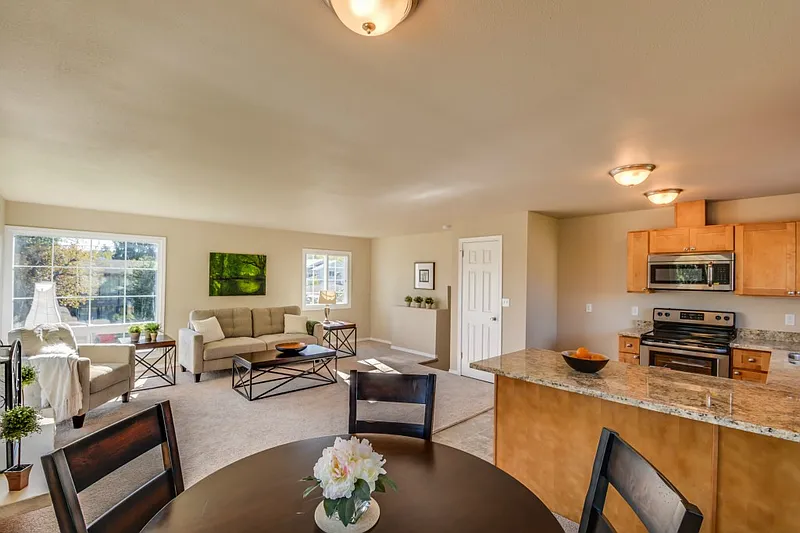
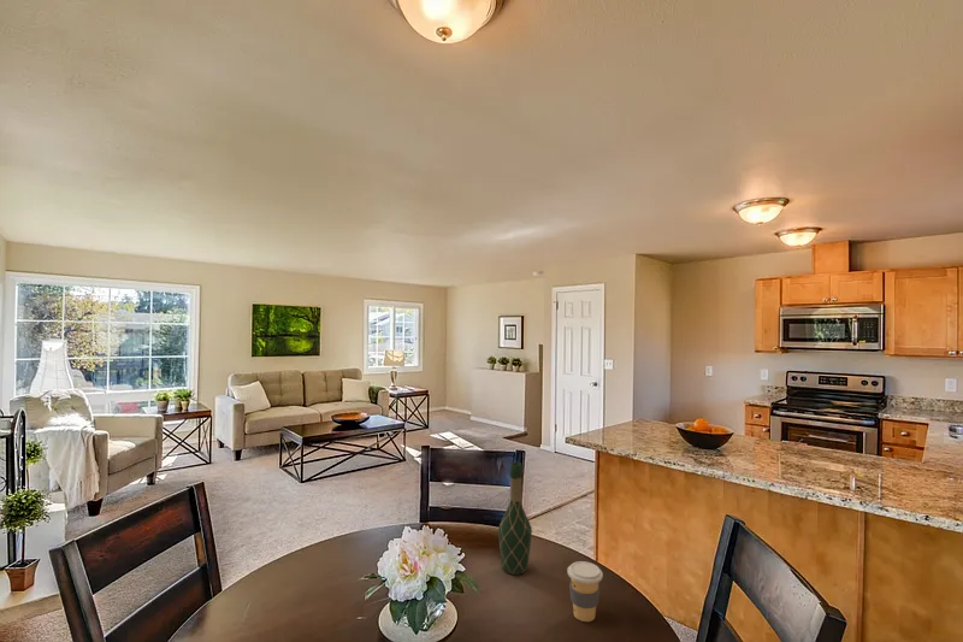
+ wine bottle (515, 516)
+ coffee cup (584, 591)
